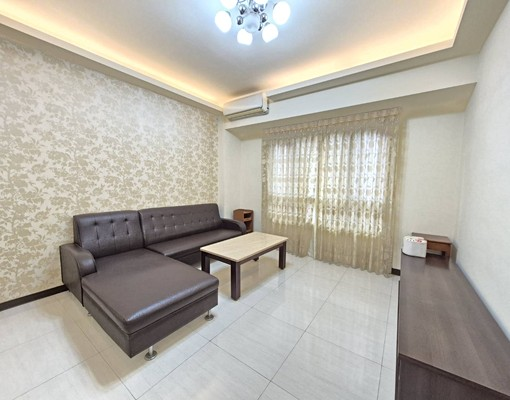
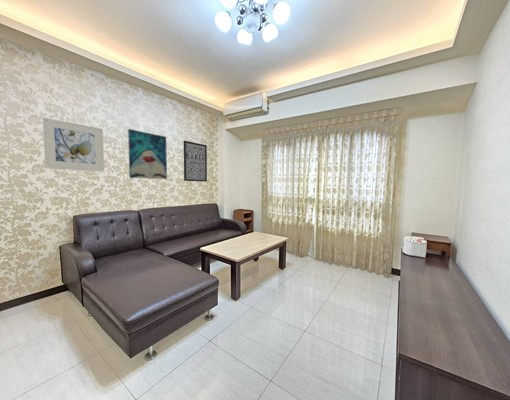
+ wall art (195, 162)
+ wall art (148, 156)
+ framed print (76, 147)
